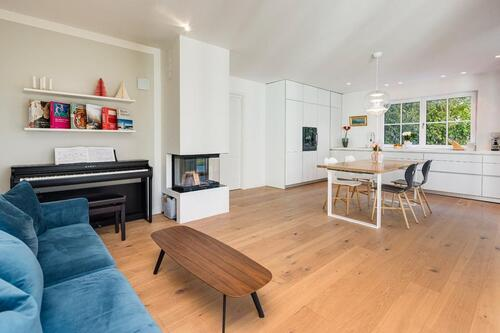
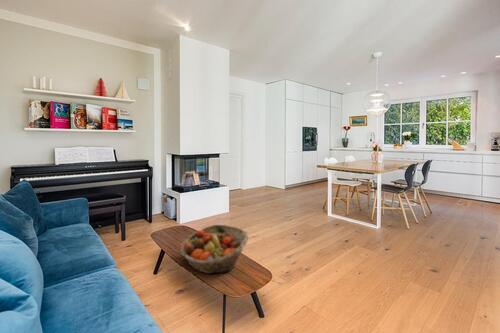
+ fruit basket (214, 247)
